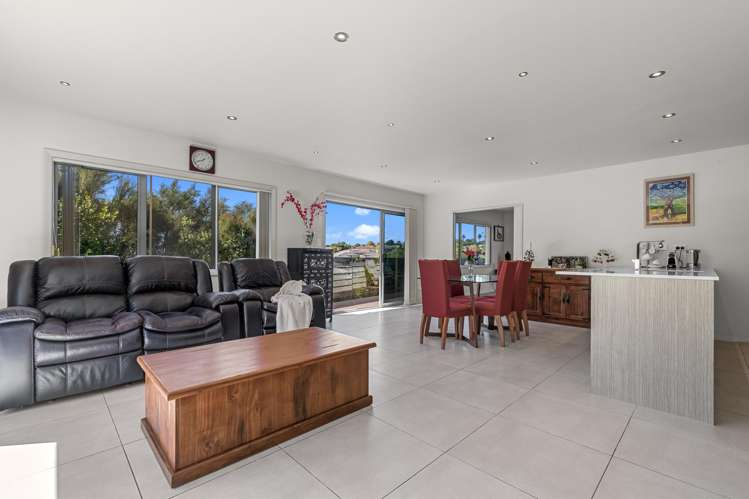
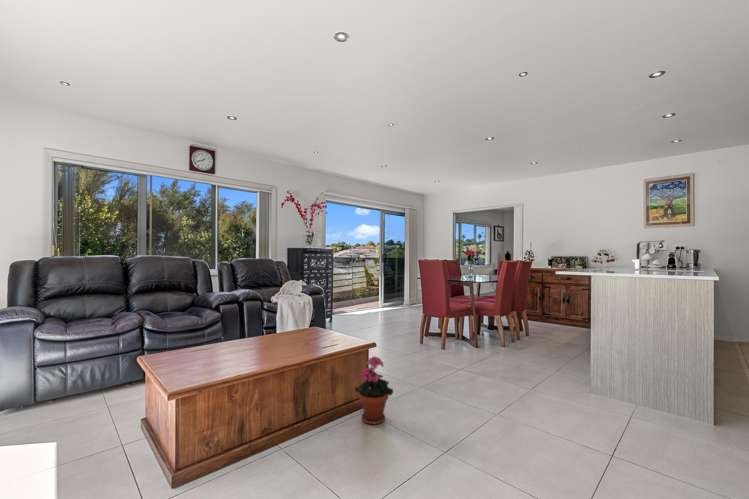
+ potted plant (372, 387)
